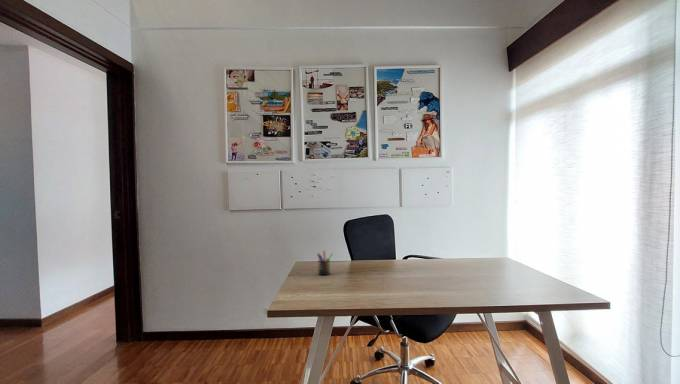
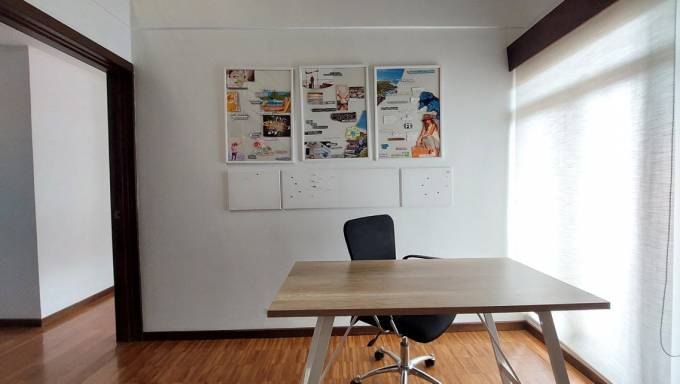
- pen holder (325, 261)
